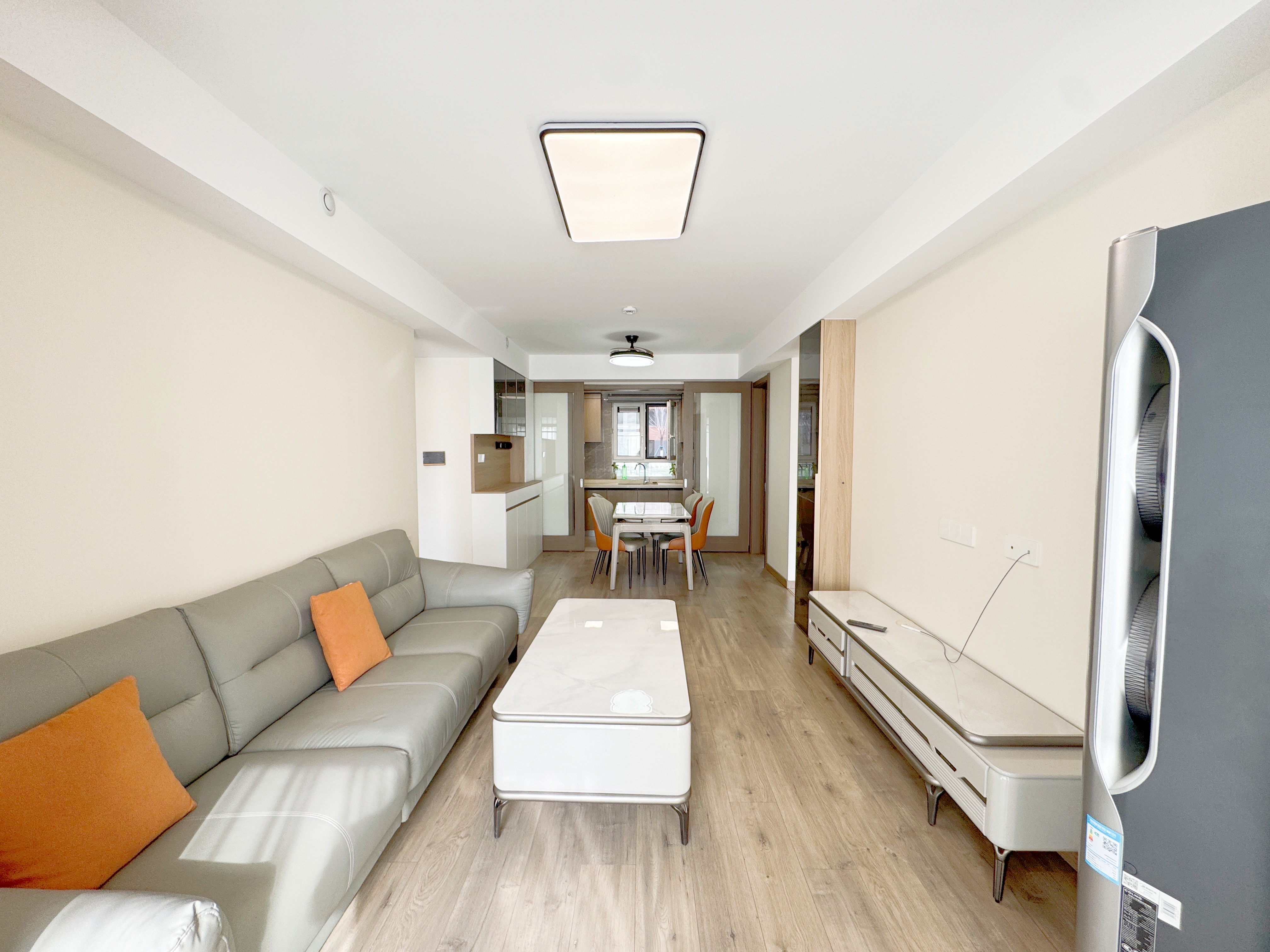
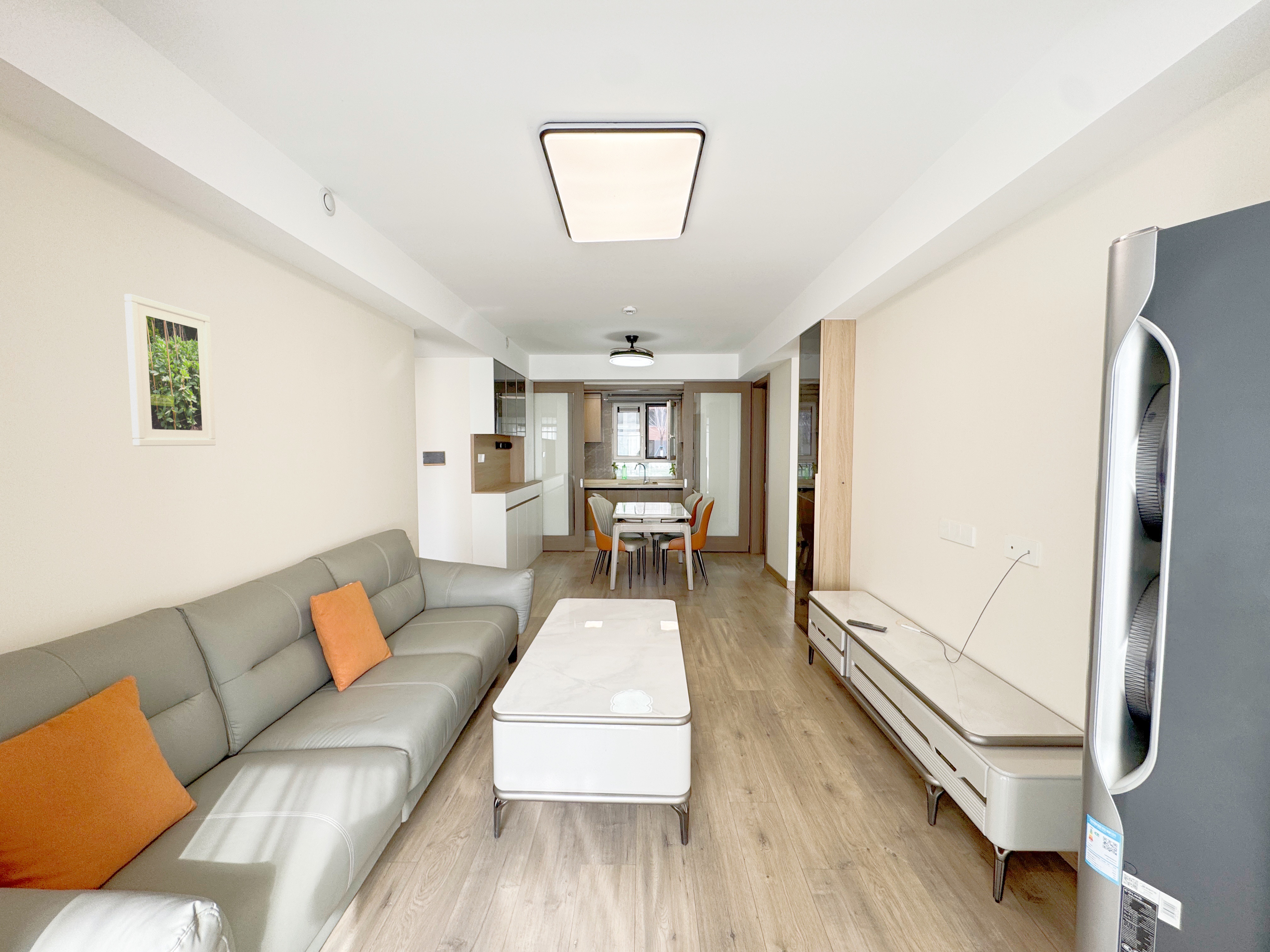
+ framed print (174, 376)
